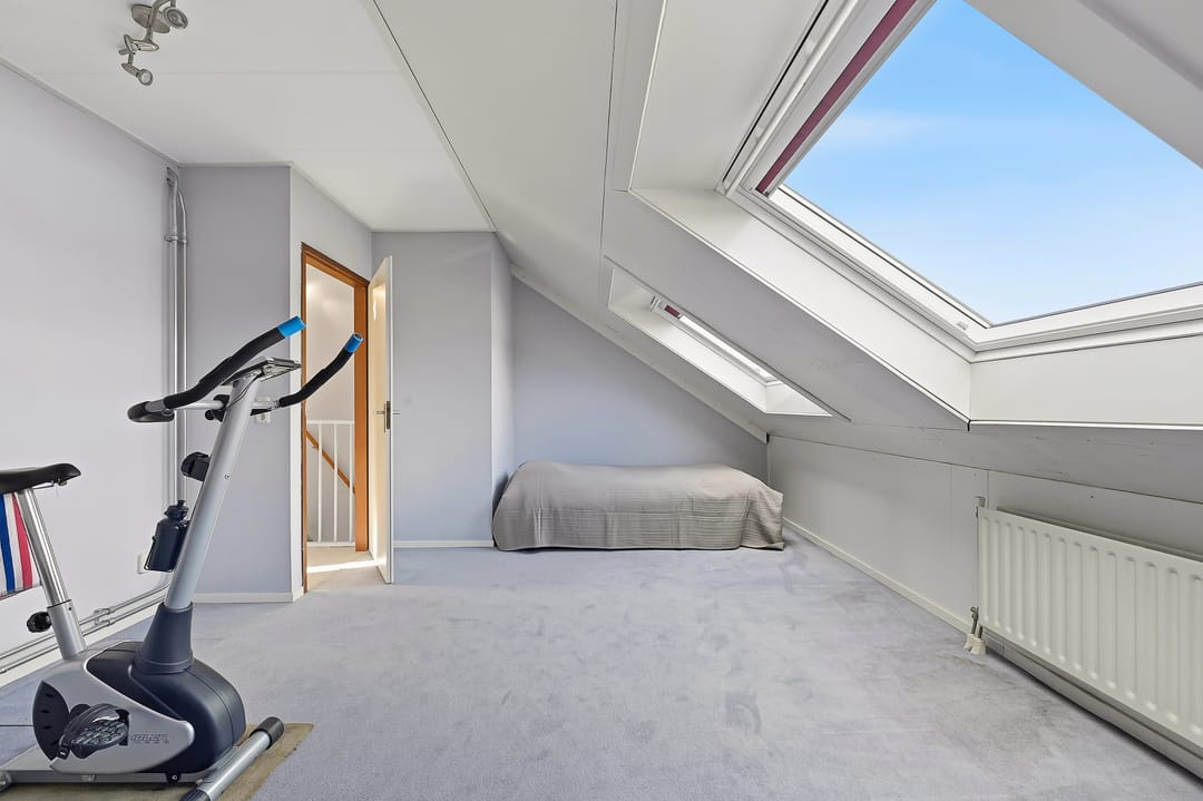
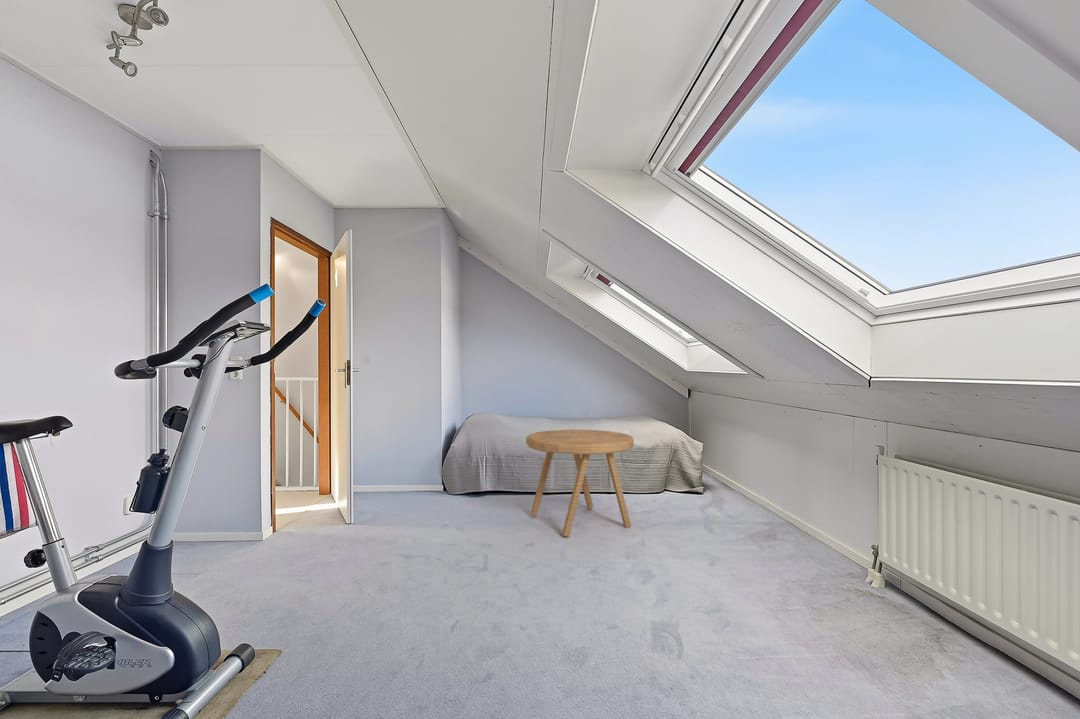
+ side table (579, 478)
